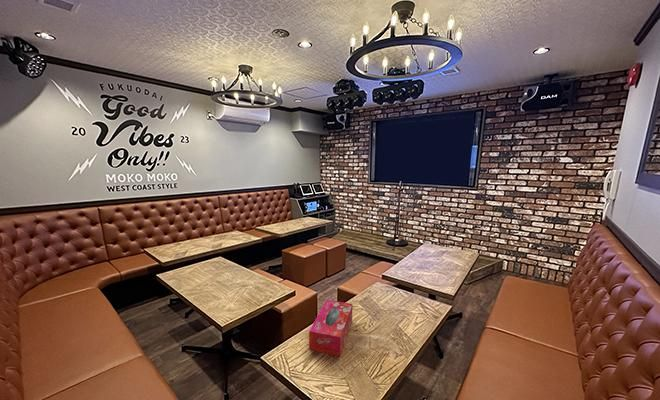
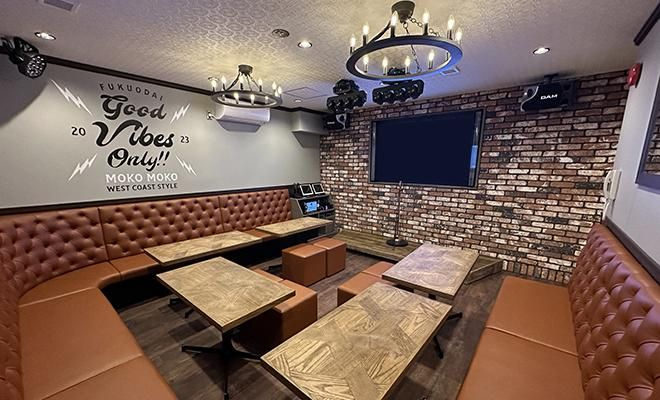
- tissue box (332, 325)
